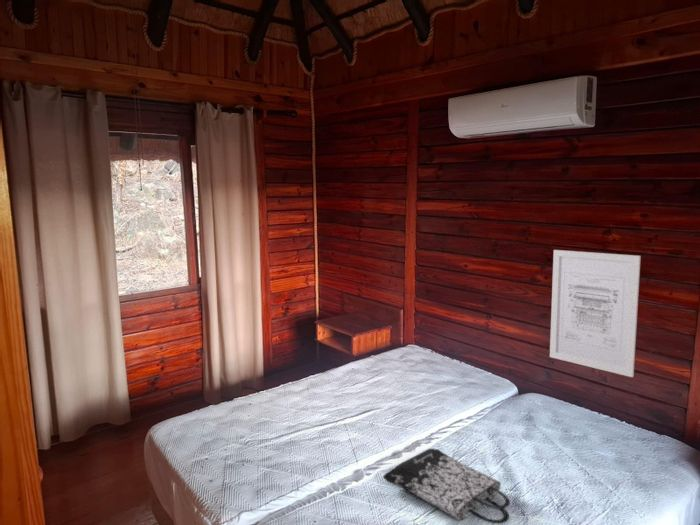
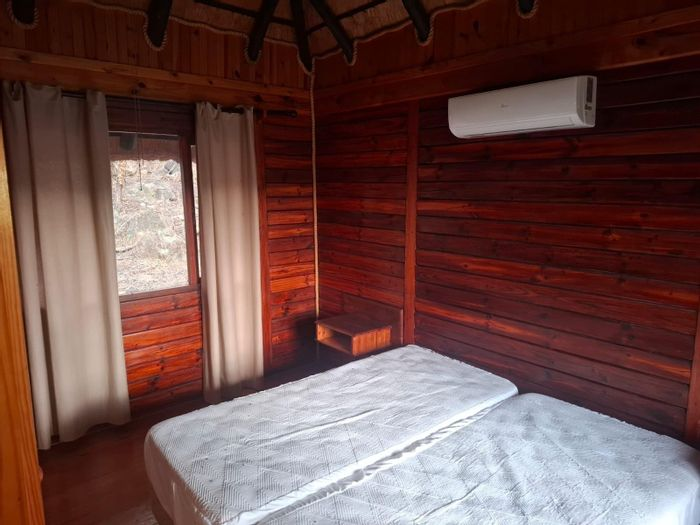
- wall art (591, 310)
- tote bag (453, 483)
